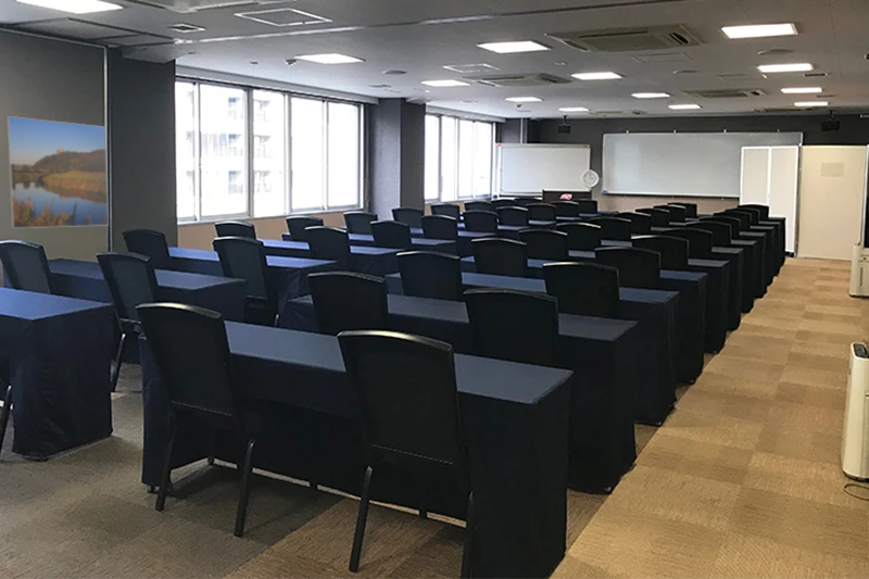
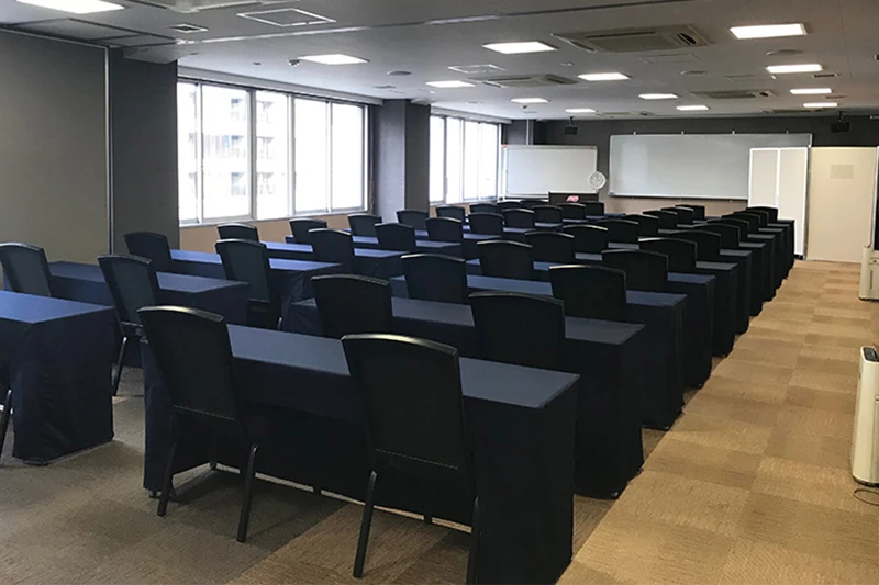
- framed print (61, 174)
